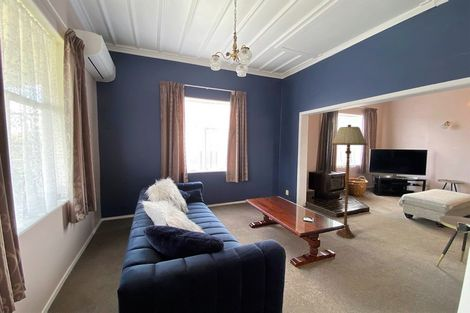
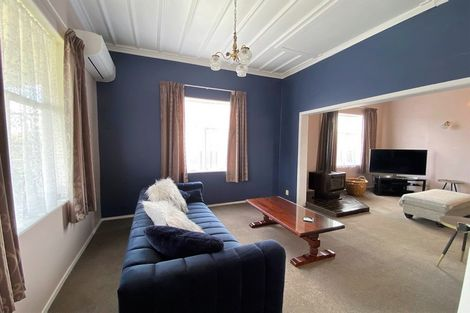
- floor lamp (346, 180)
